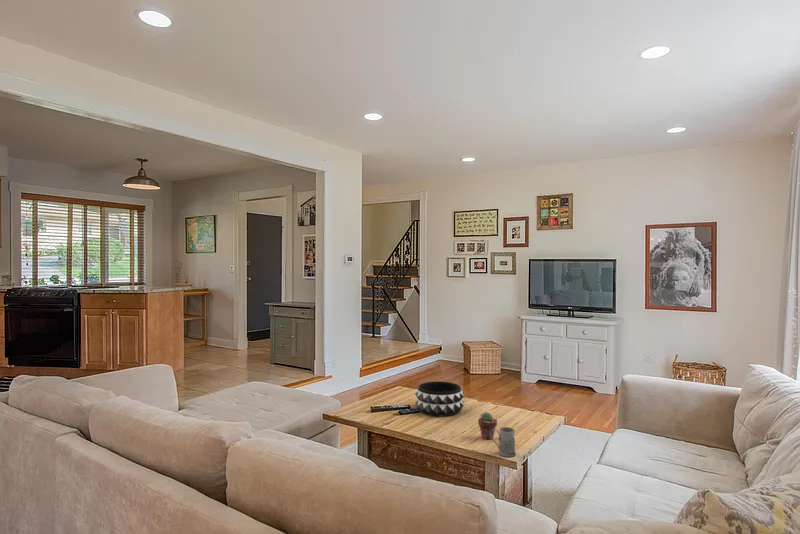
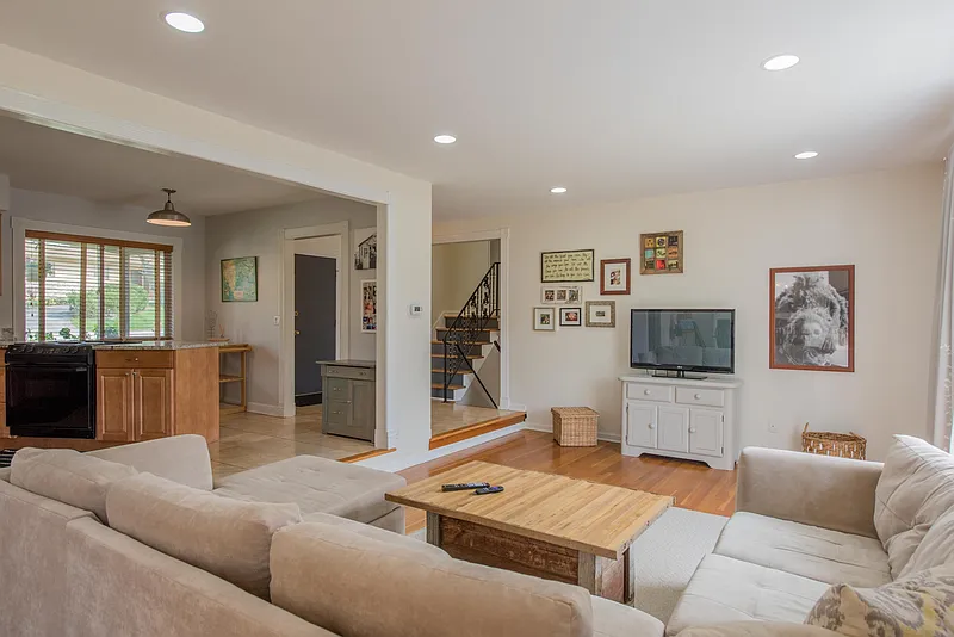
- mug (502, 440)
- decorative bowl (439, 398)
- potted succulent (487, 424)
